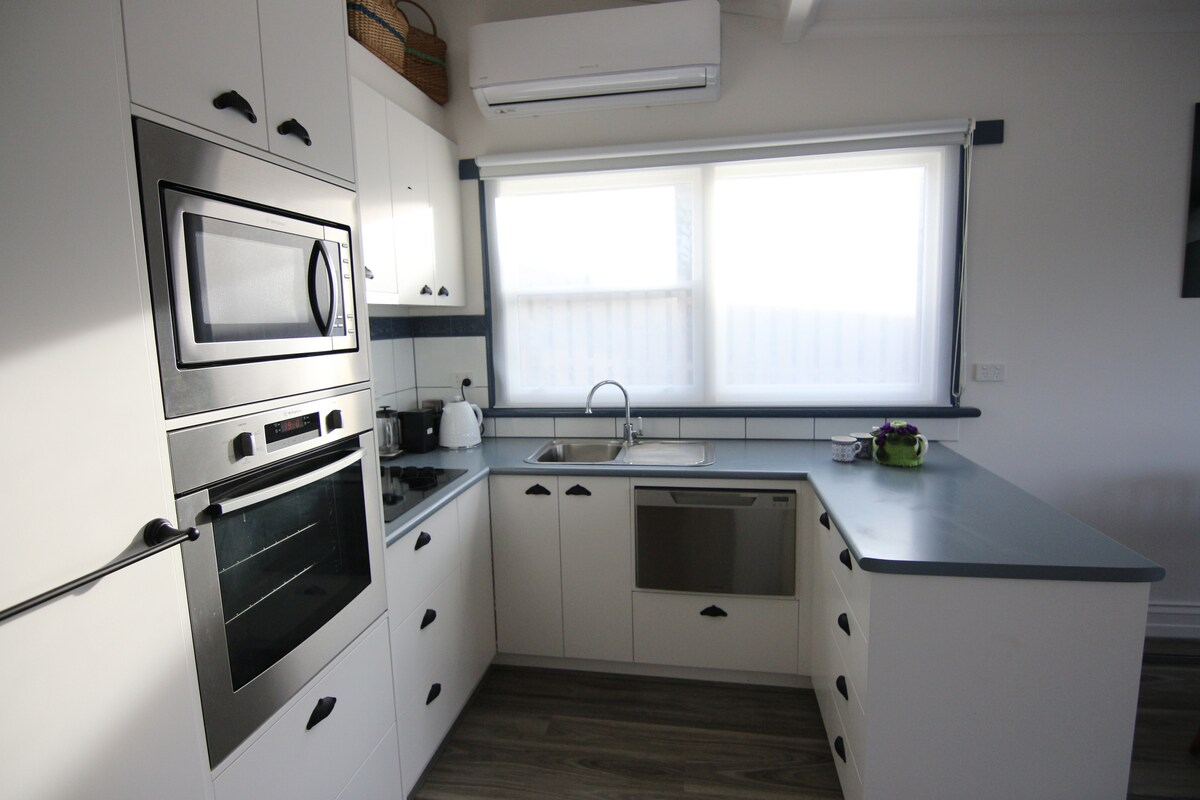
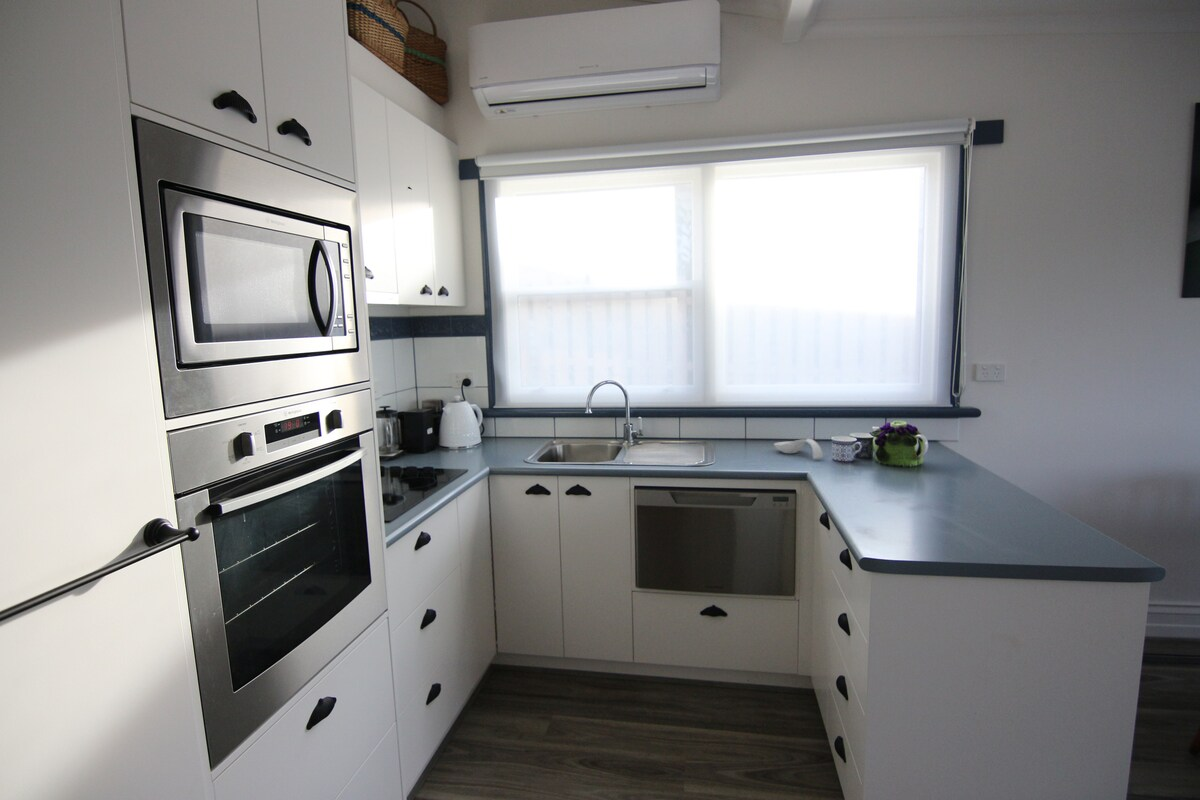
+ spoon rest (798, 445)
